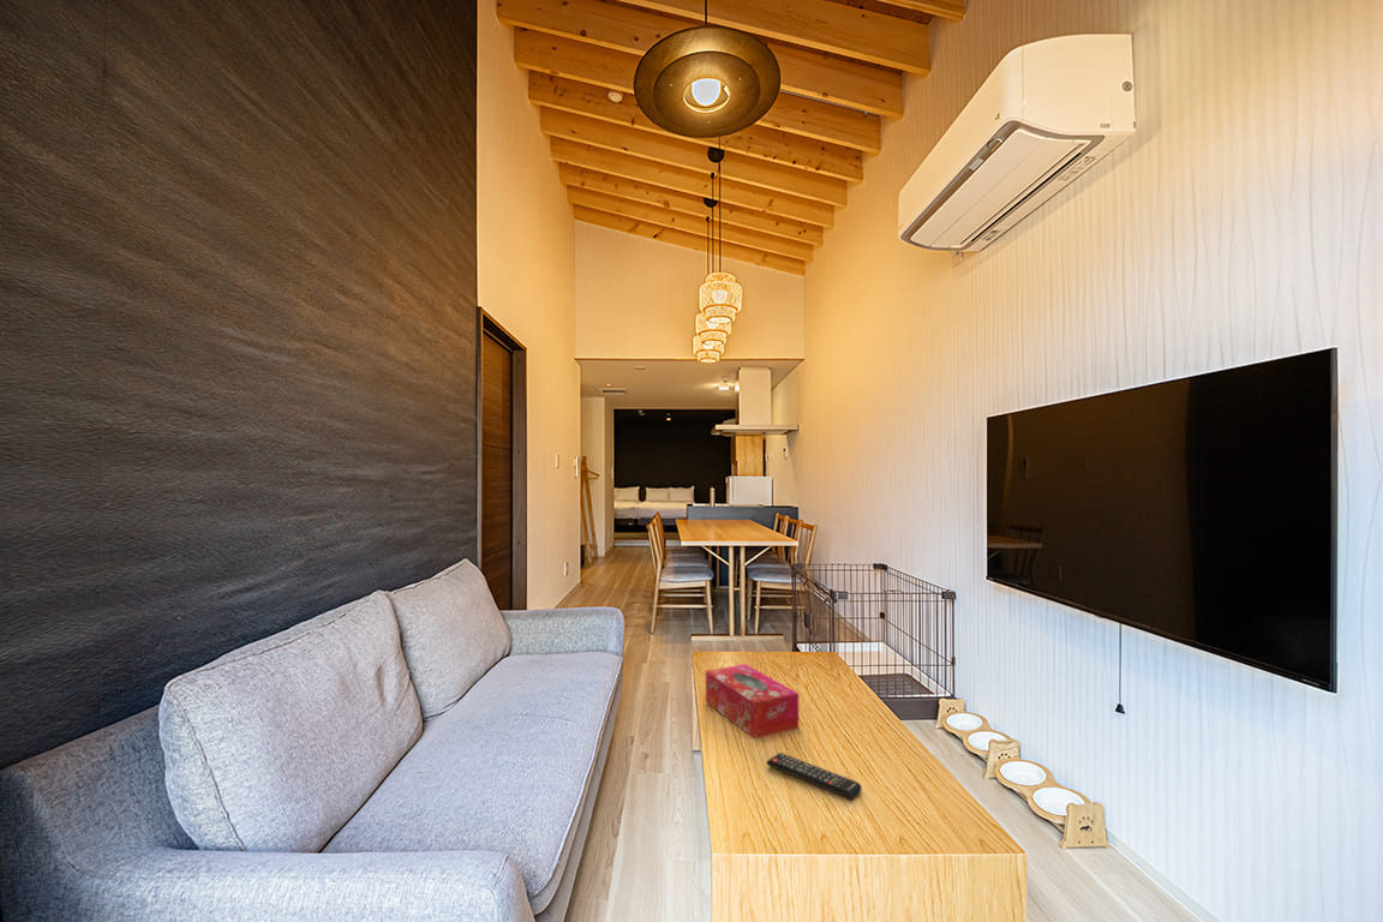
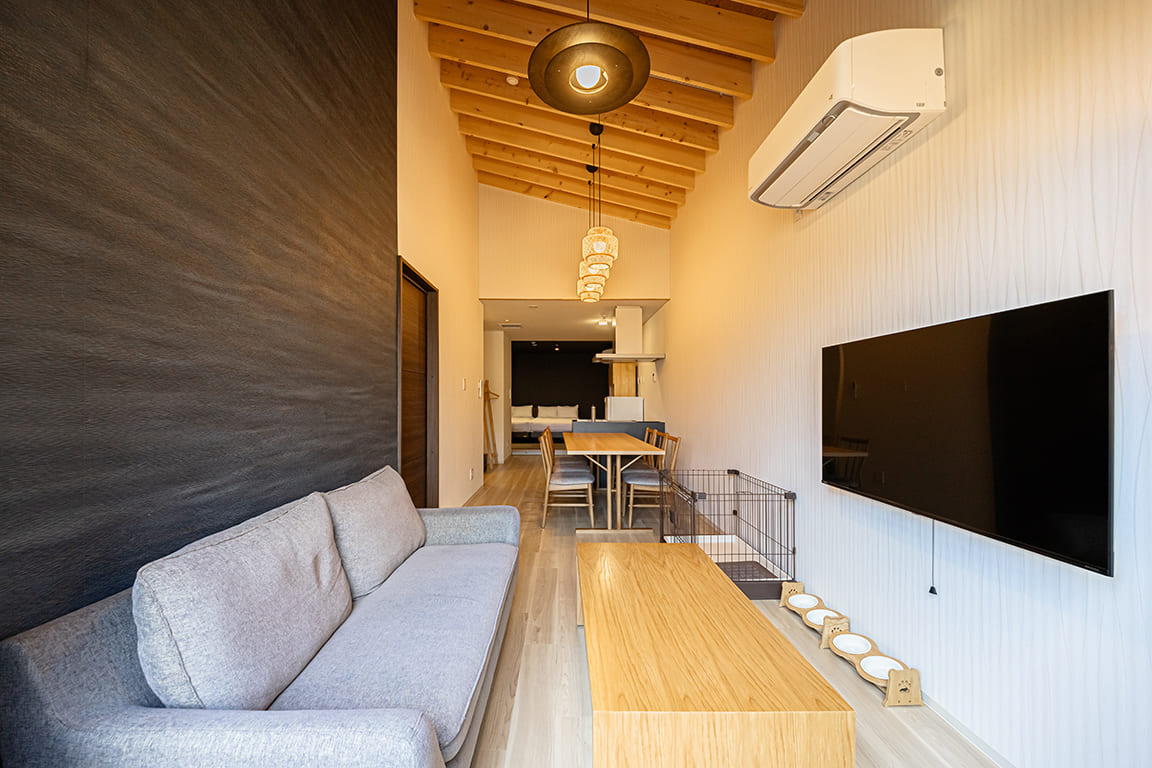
- tissue box (749, 698)
- remote control (812, 774)
